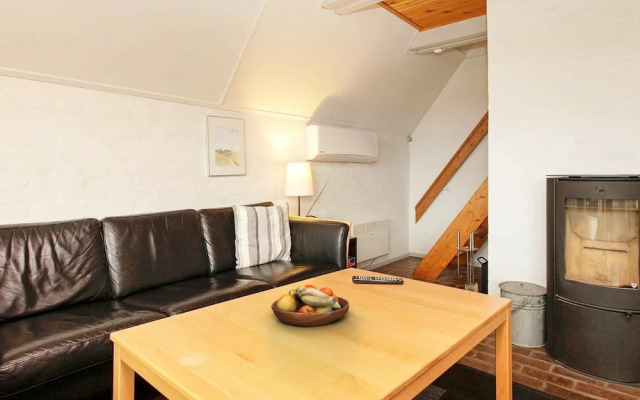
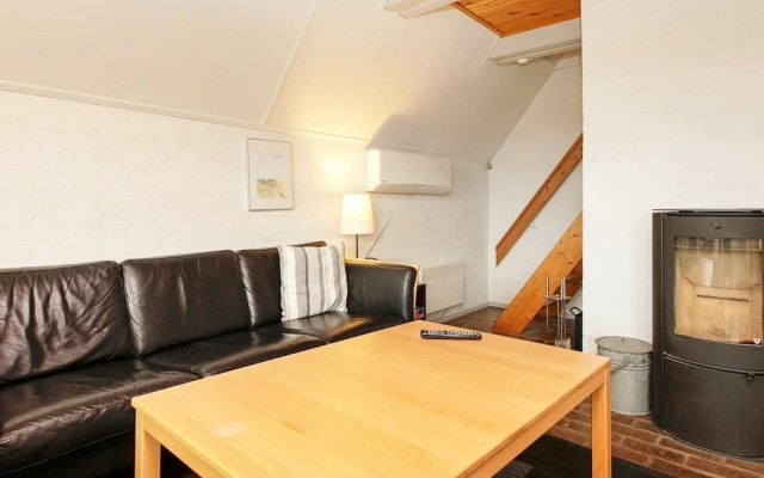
- fruit bowl (311, 300)
